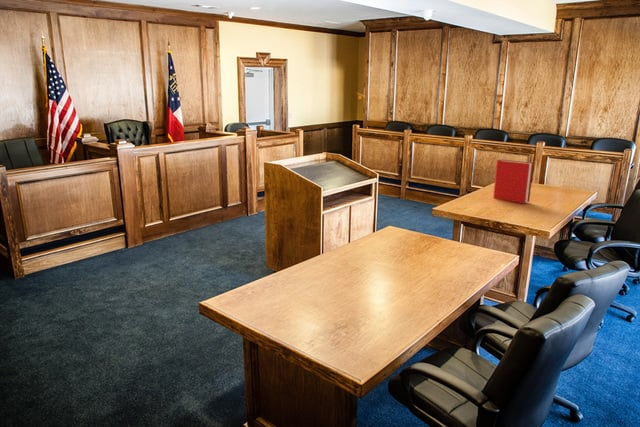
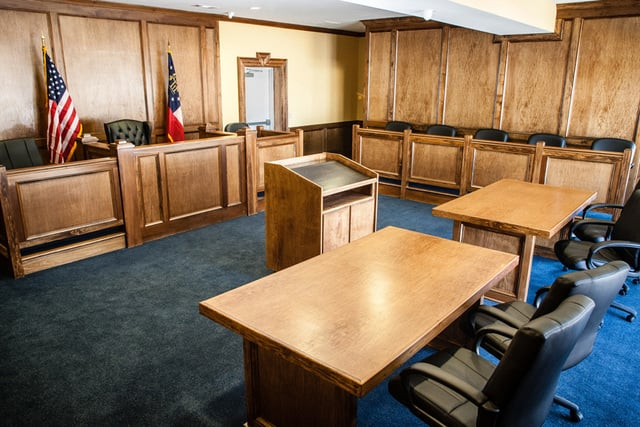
- book (512, 181)
